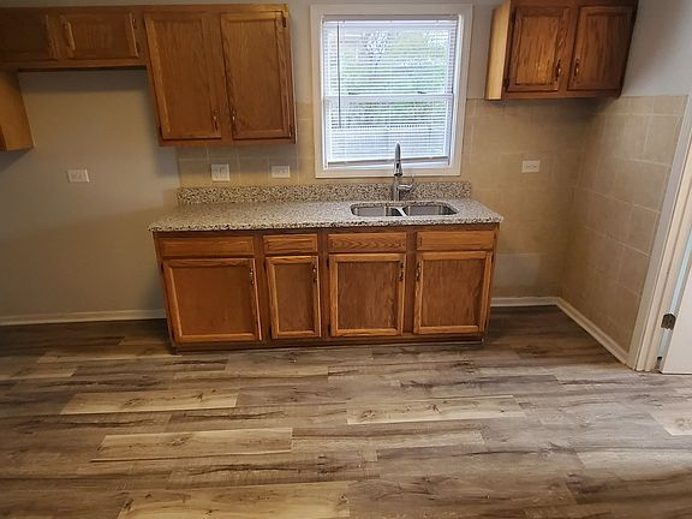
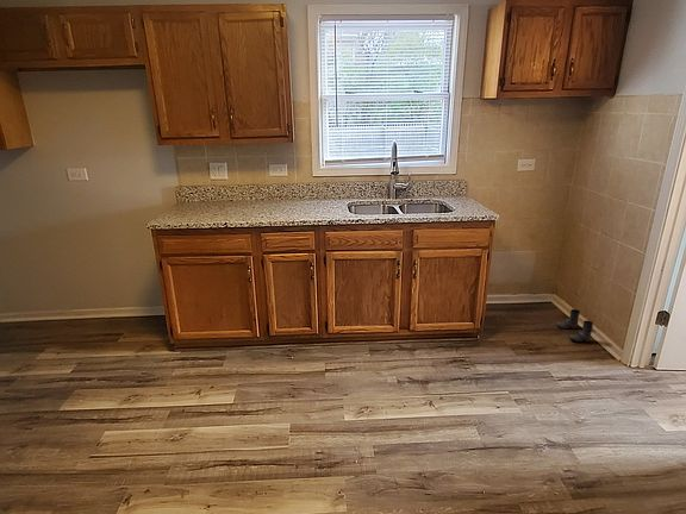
+ boots (574, 325)
